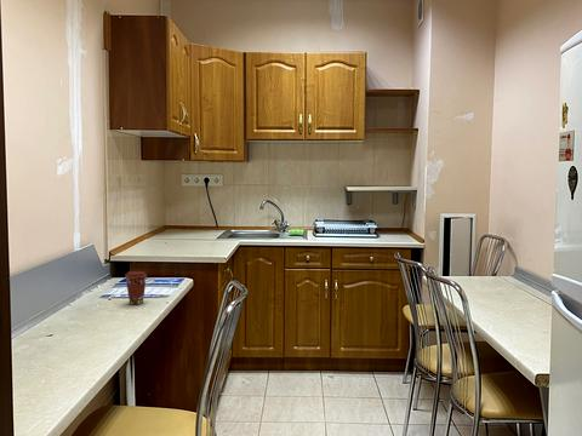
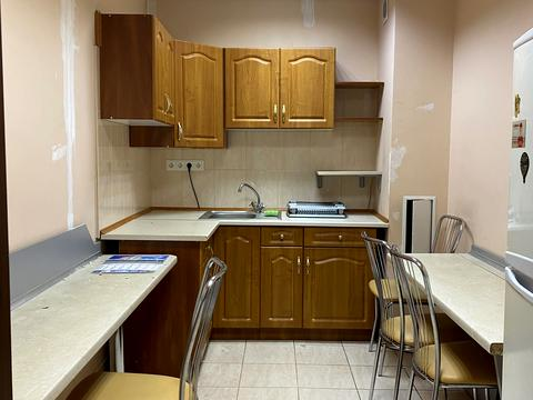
- coffee cup (136, 287)
